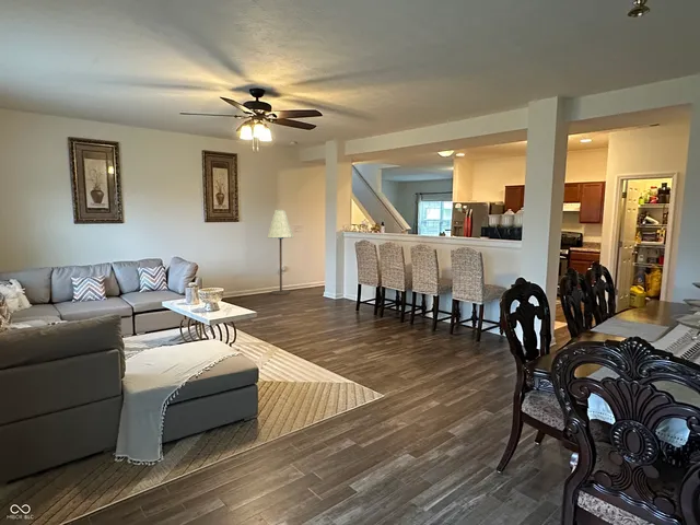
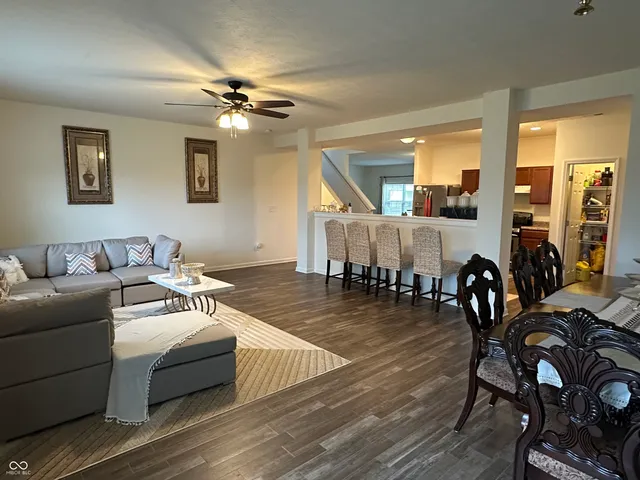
- floor lamp (280, 252)
